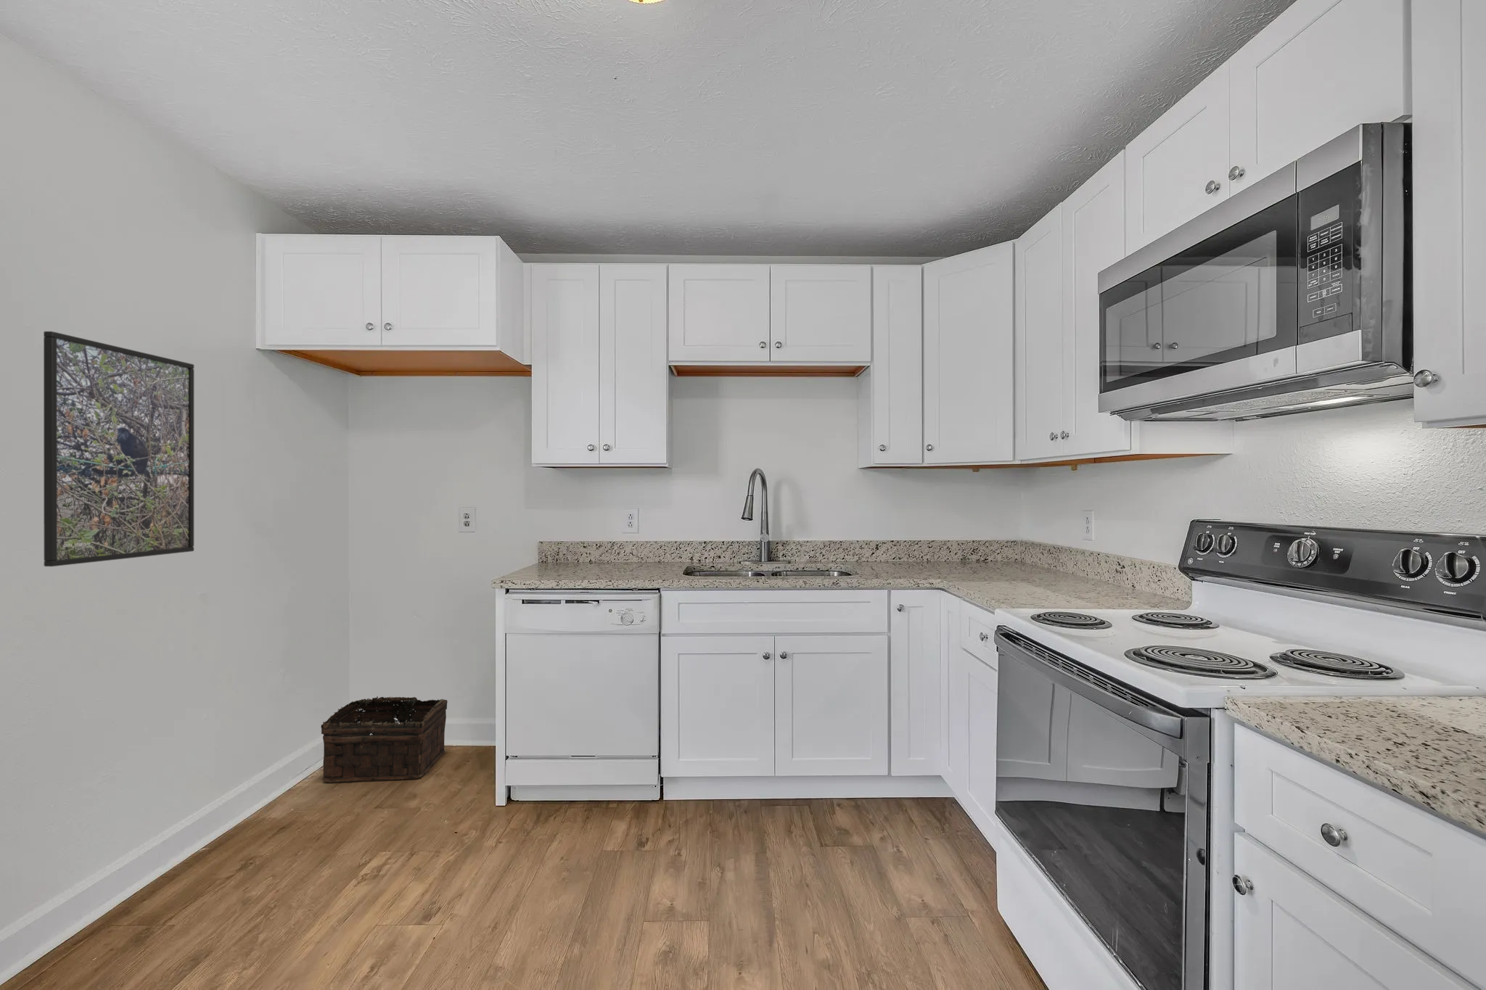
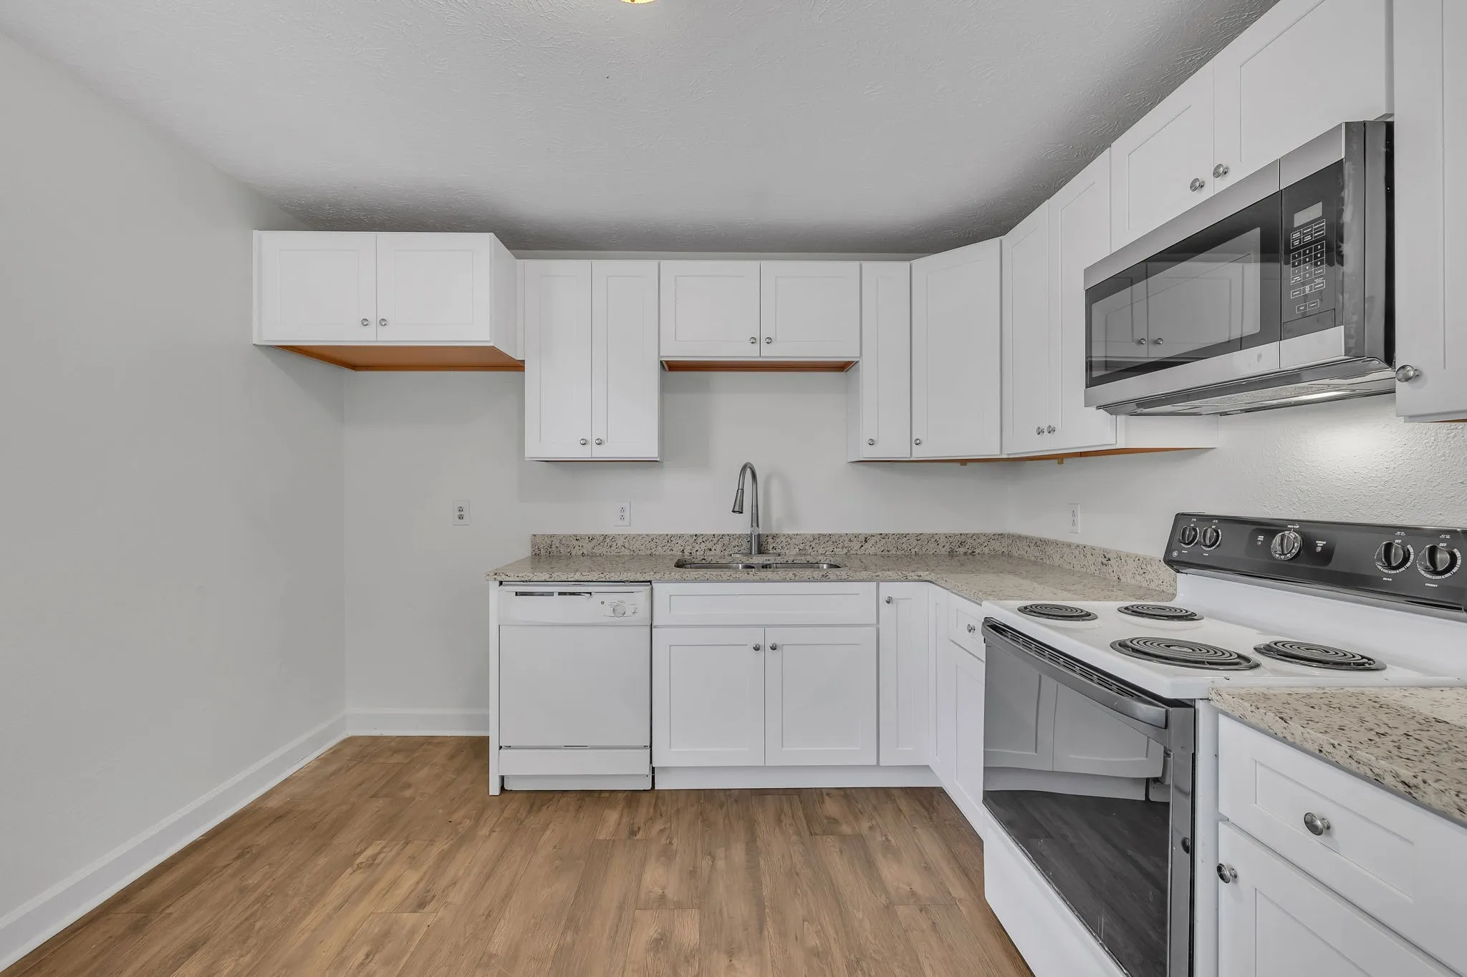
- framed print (127, 453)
- basket (391, 729)
